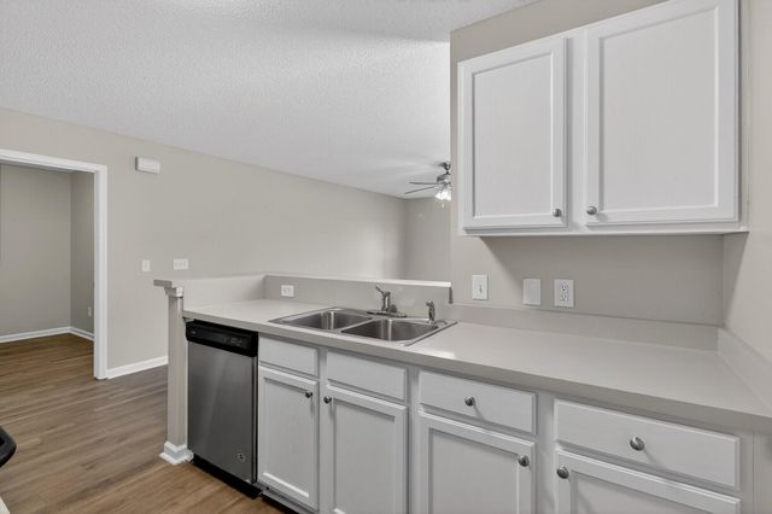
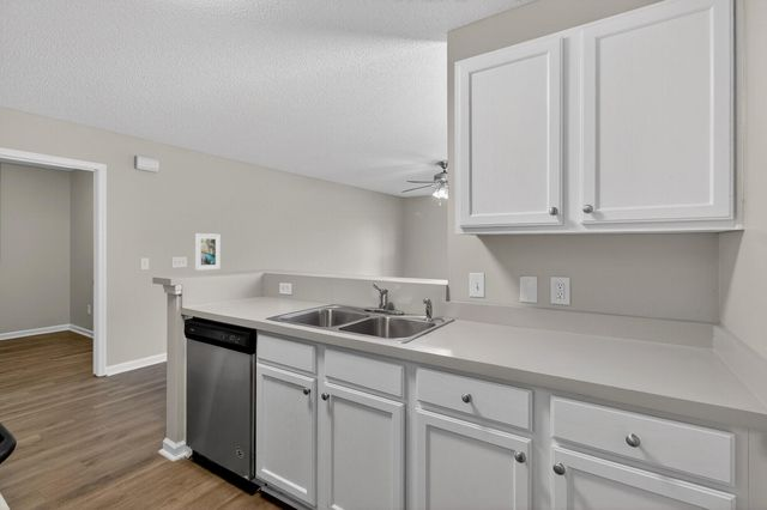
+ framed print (207, 251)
